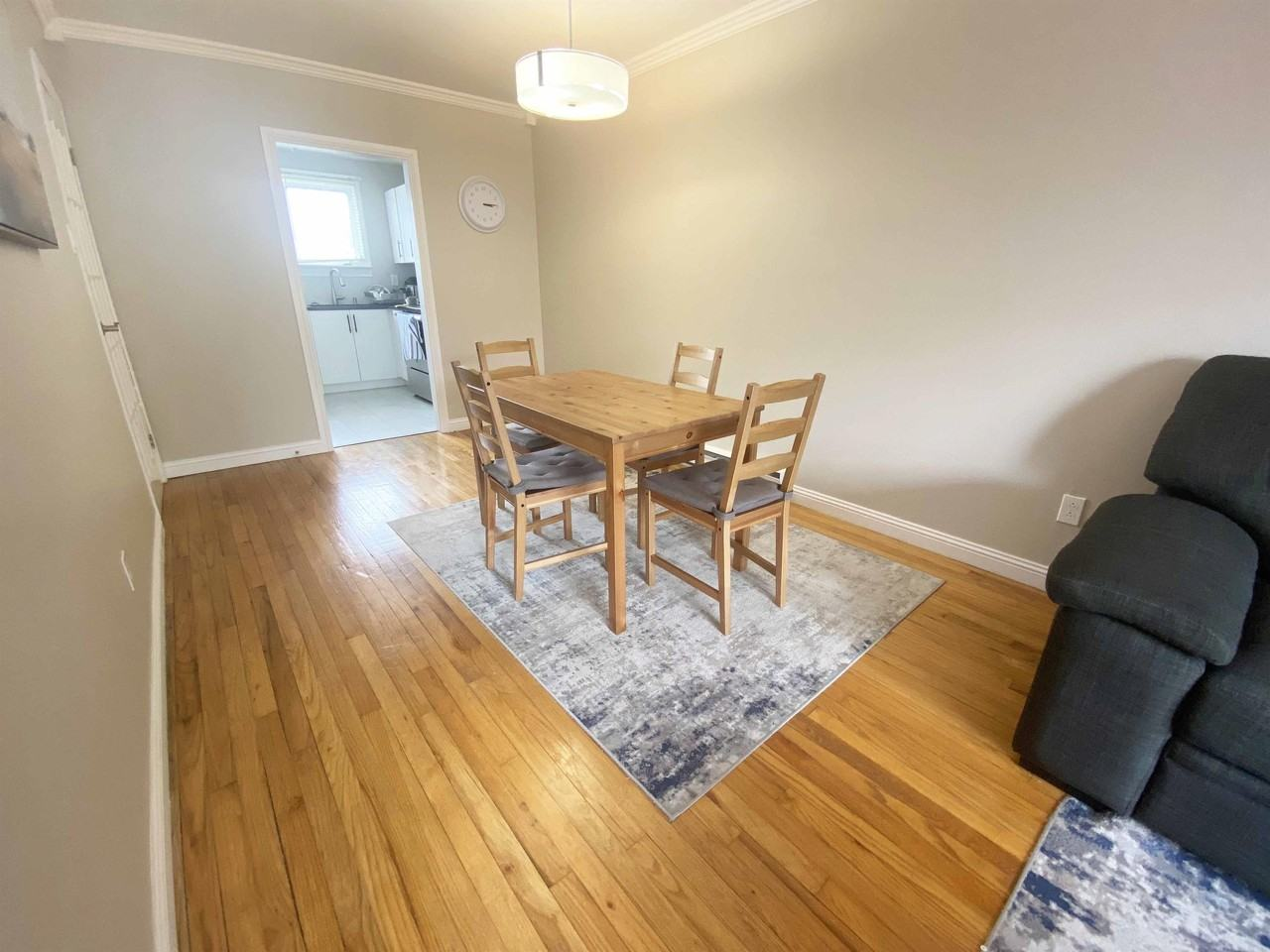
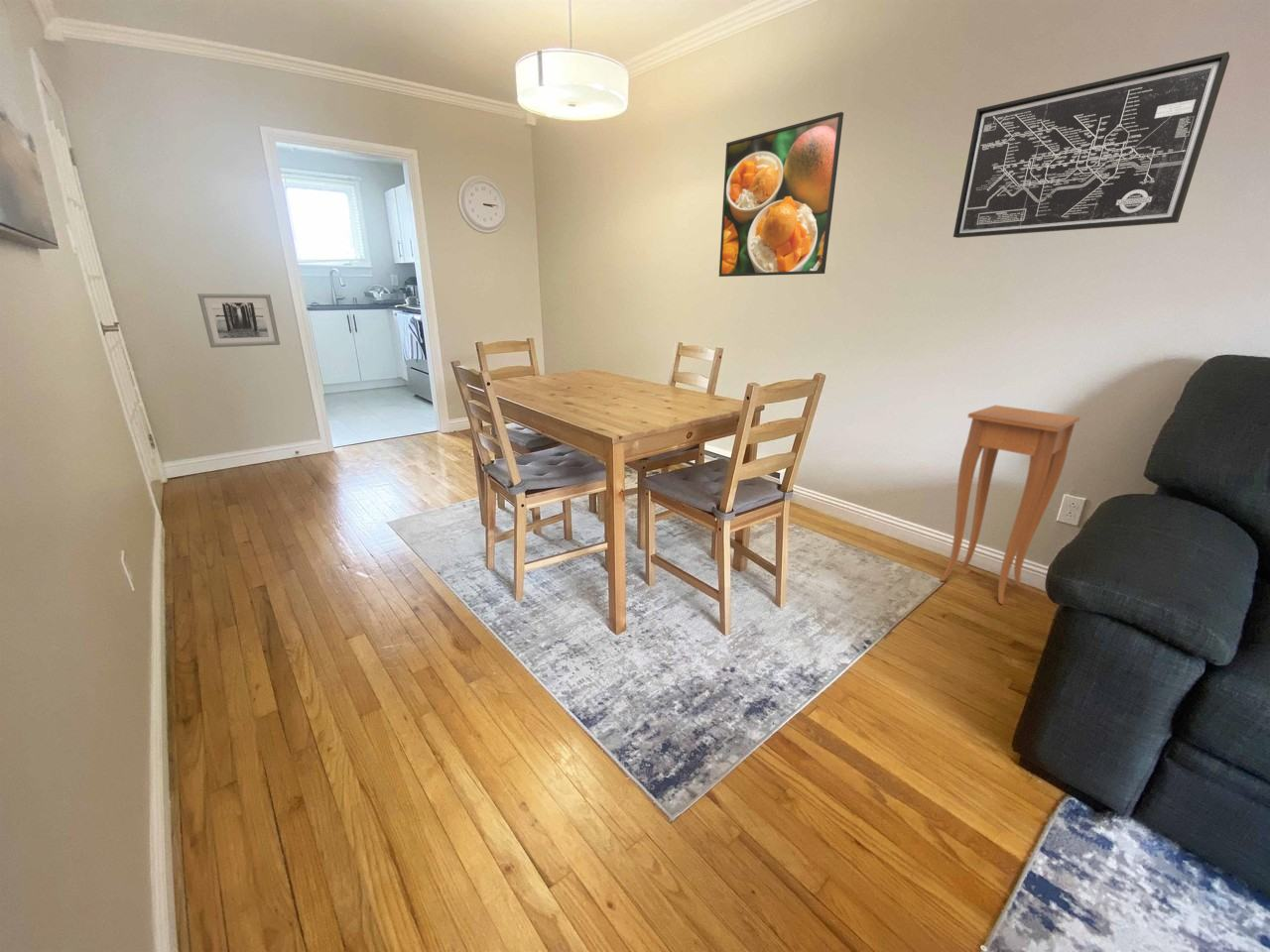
+ side table (986, 500)
+ wall art (1069, 161)
+ wall art (240, 320)
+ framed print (773, 204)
